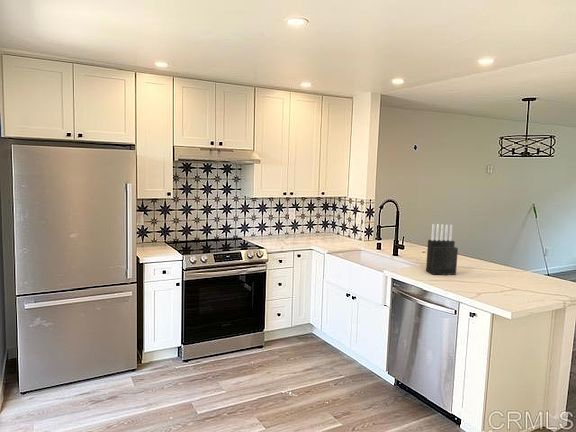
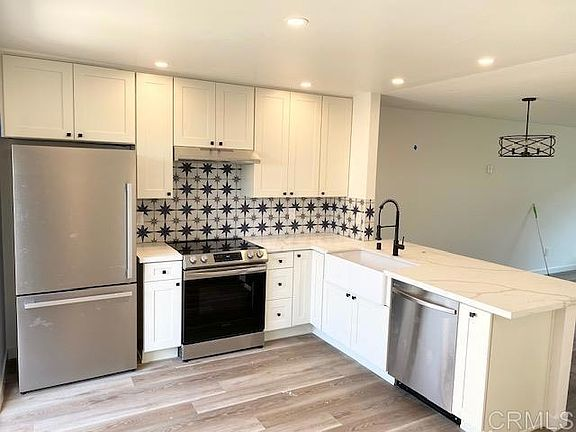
- knife block (443, 249)
